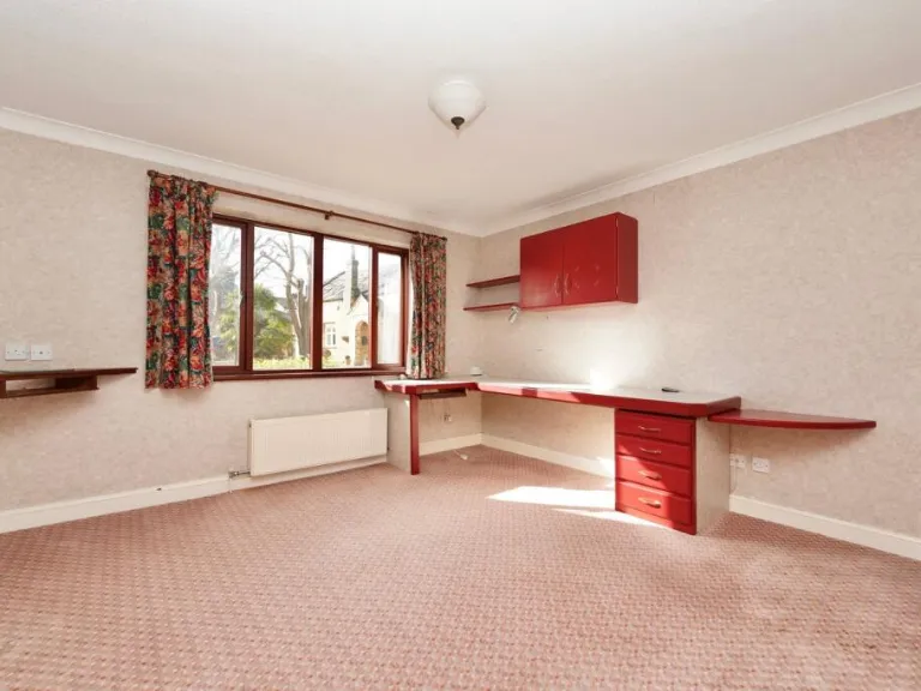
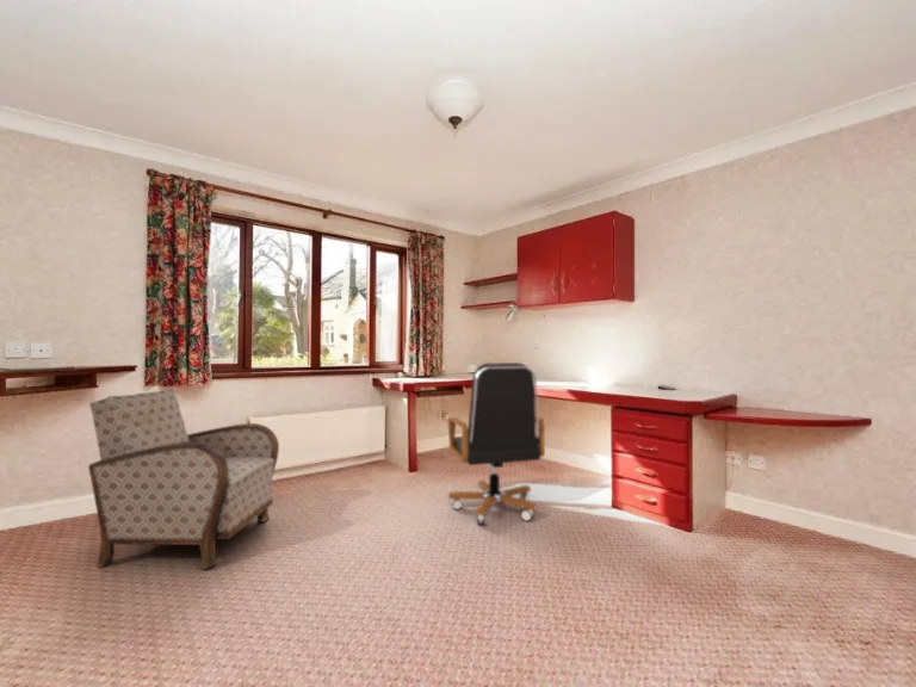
+ office chair (493, 434)
+ armchair (192, 465)
